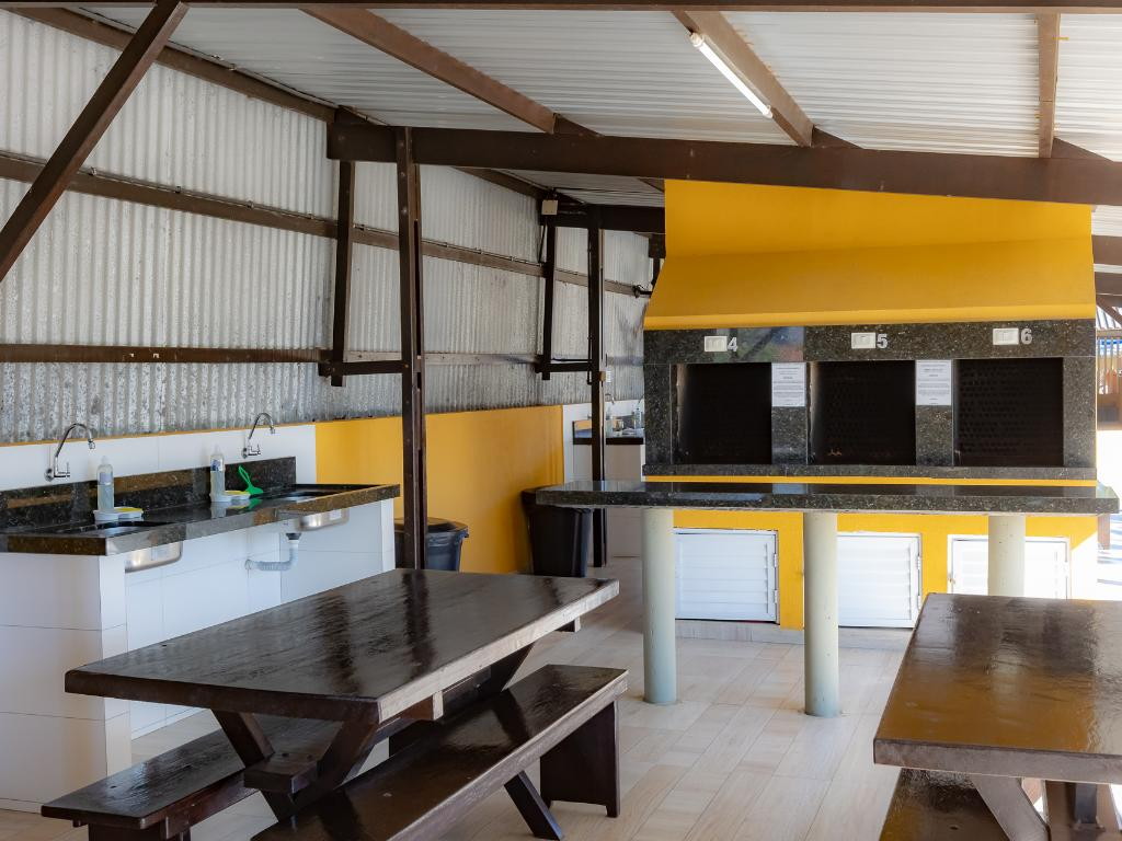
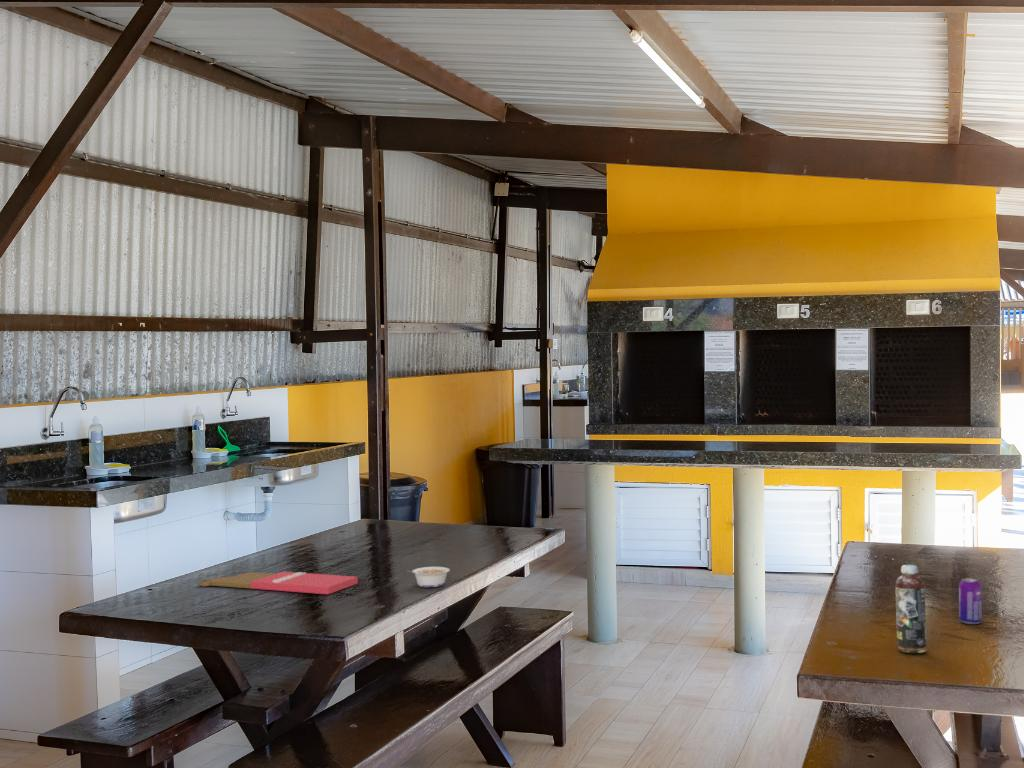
+ beverage bottle (911, 608)
+ beverage can (970, 600)
+ legume (430, 576)
+ cutting board (277, 580)
